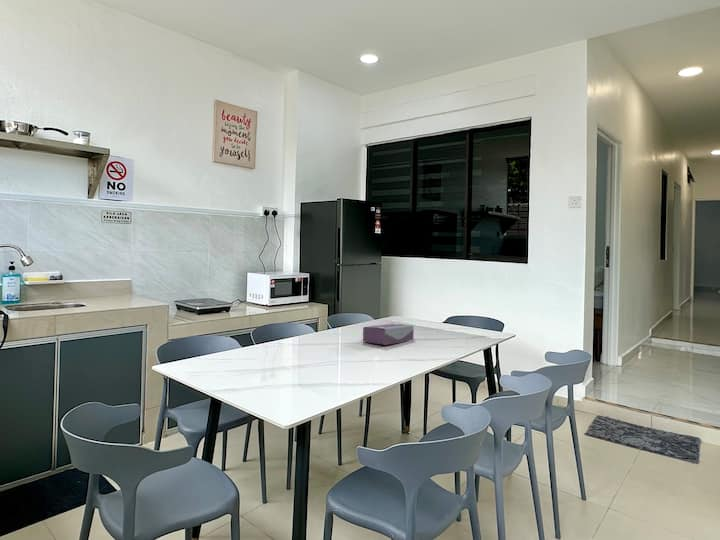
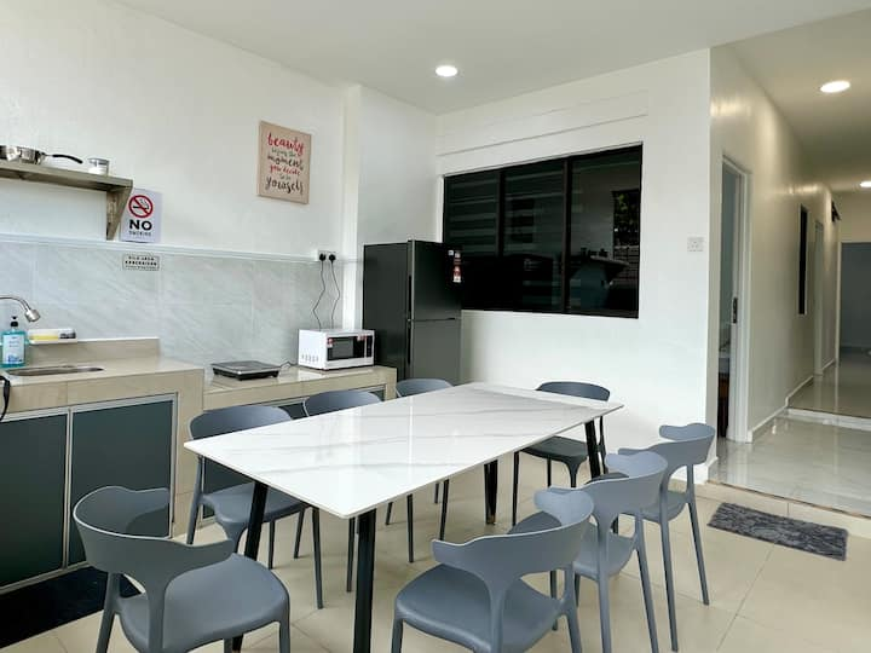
- tissue box (388, 333)
